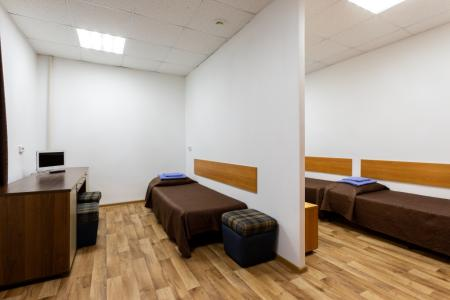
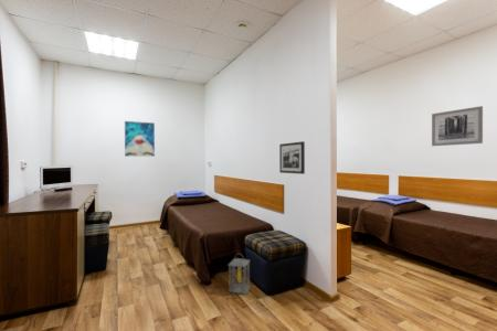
+ lantern (239, 270)
+ picture frame (290, 158)
+ wall art (455, 127)
+ wall art (139, 139)
